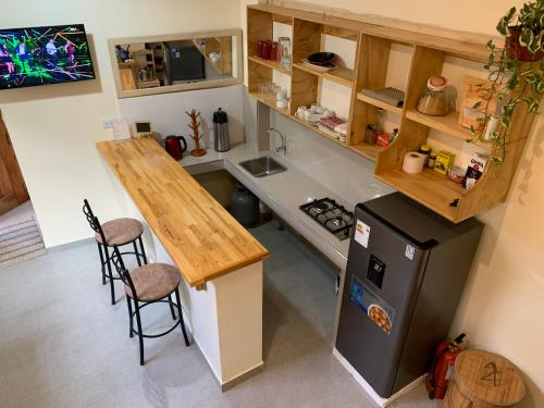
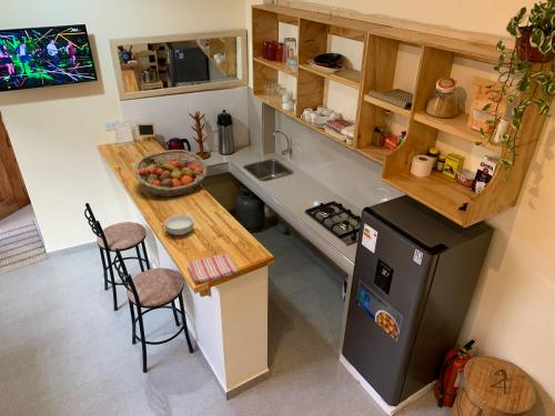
+ dish towel (212, 266)
+ cereal bowl (180, 226)
+ fruit basket (172, 173)
